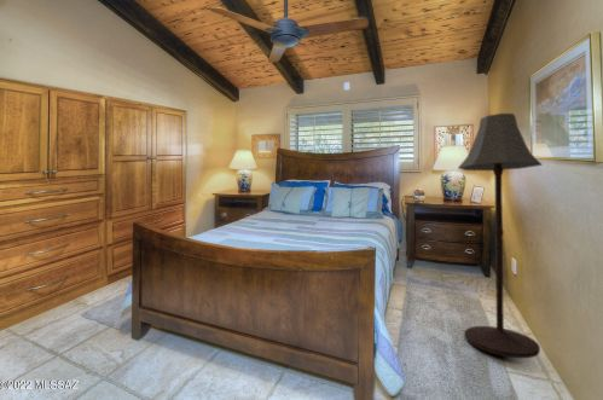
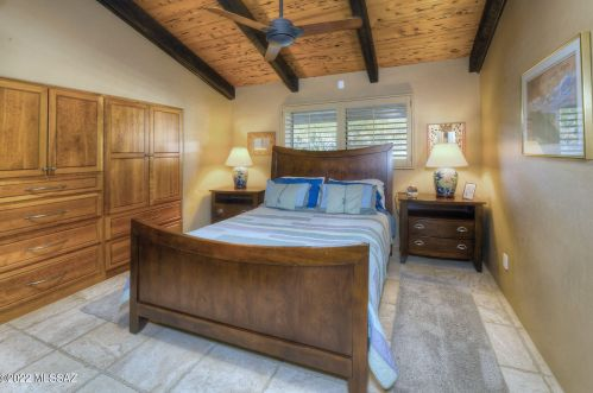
- floor lamp (498, 228)
